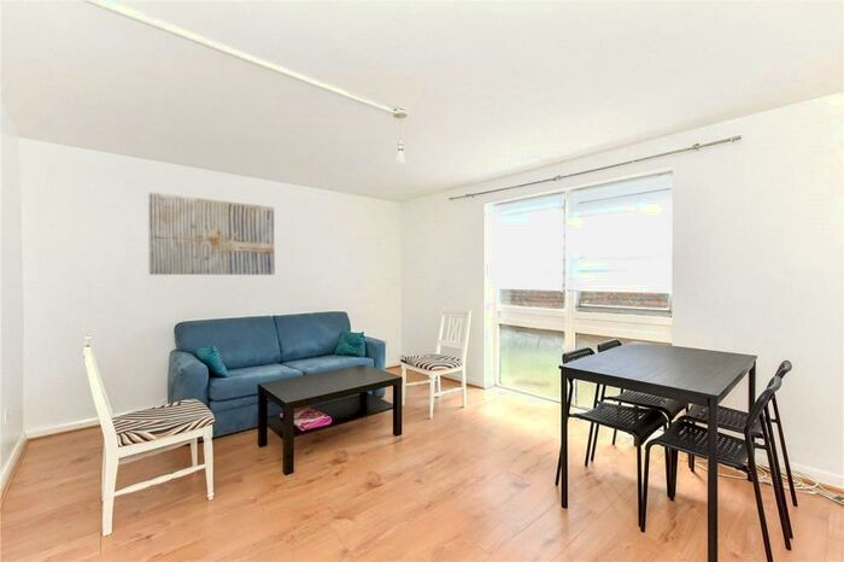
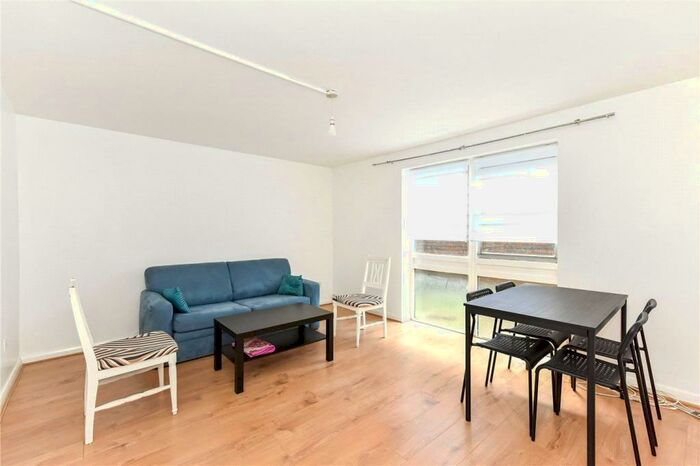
- wall art (217, 238)
